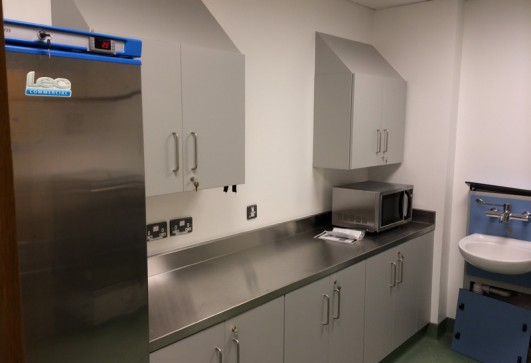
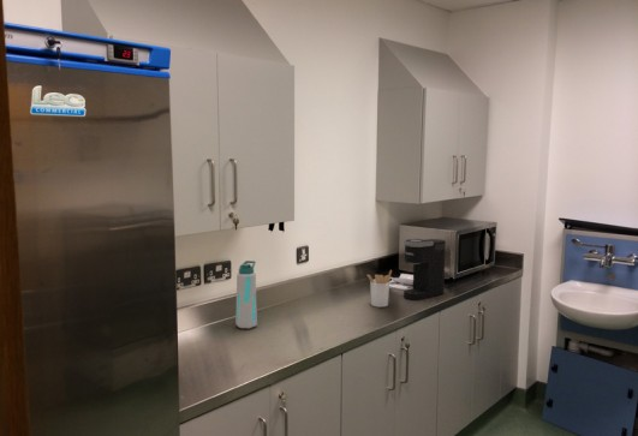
+ water bottle (246, 294)
+ coffee maker (424, 267)
+ utensil holder (380, 288)
